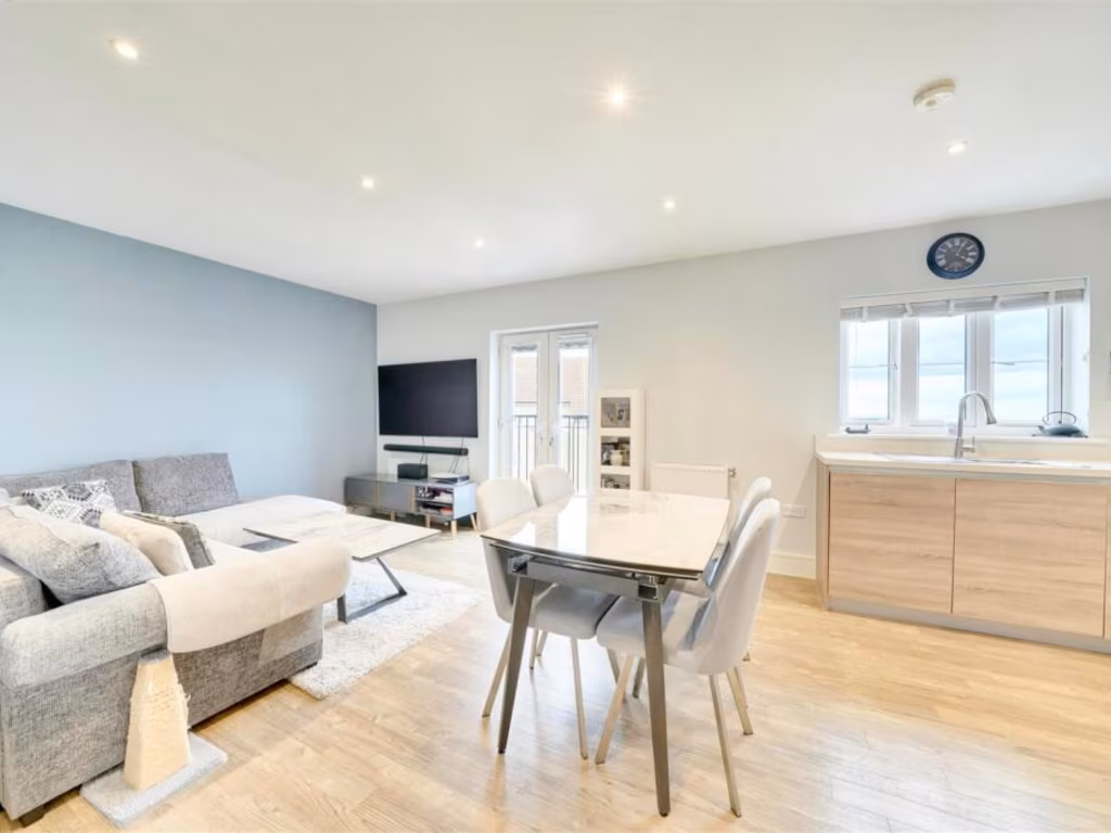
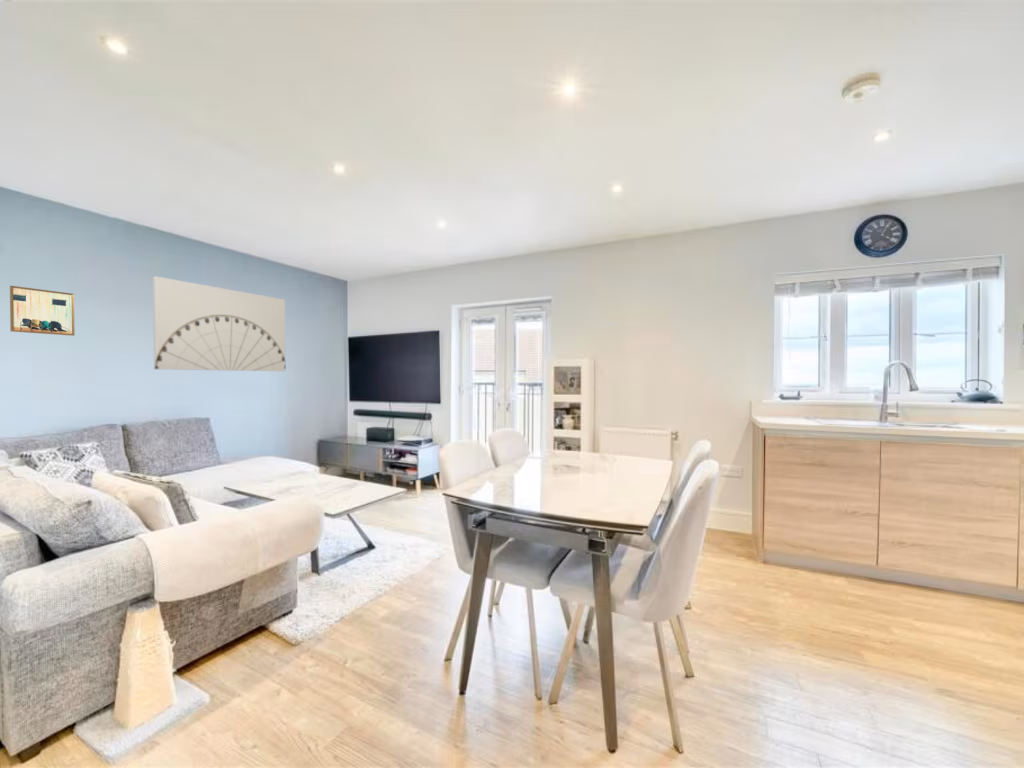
+ wall art (43, 311)
+ wall art (227, 330)
